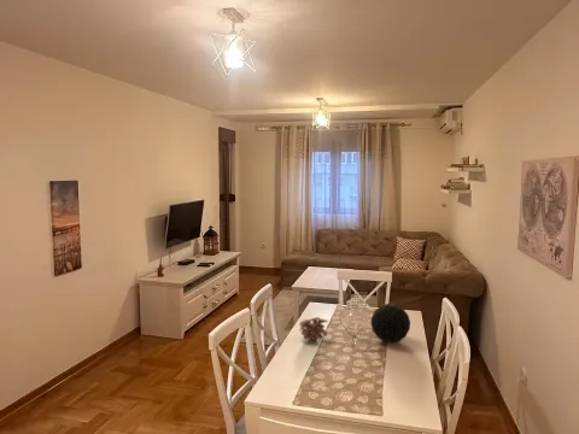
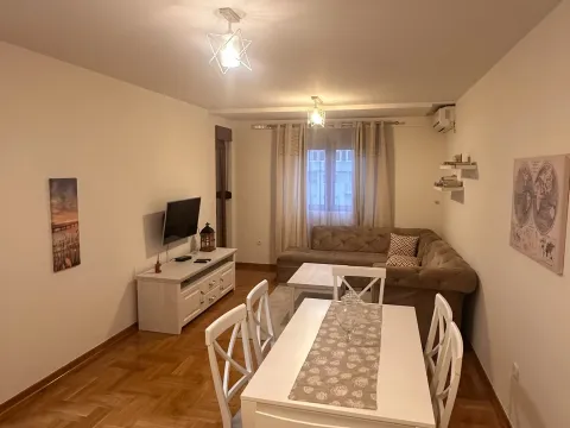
- decorative orb (390, 322)
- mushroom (312, 328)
